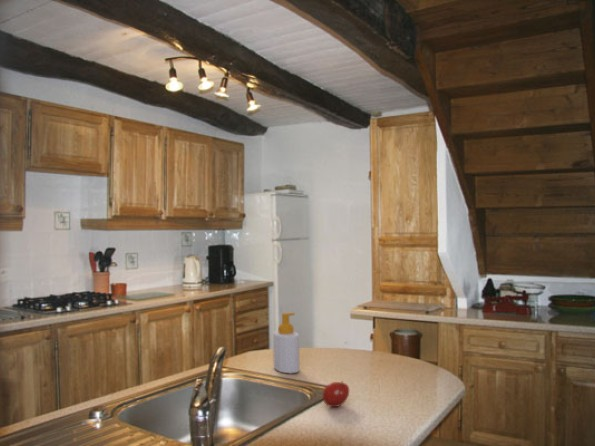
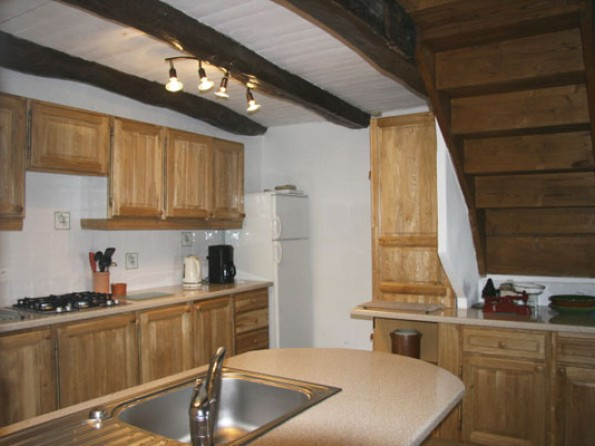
- soap bottle (286, 341)
- fruit (336, 393)
